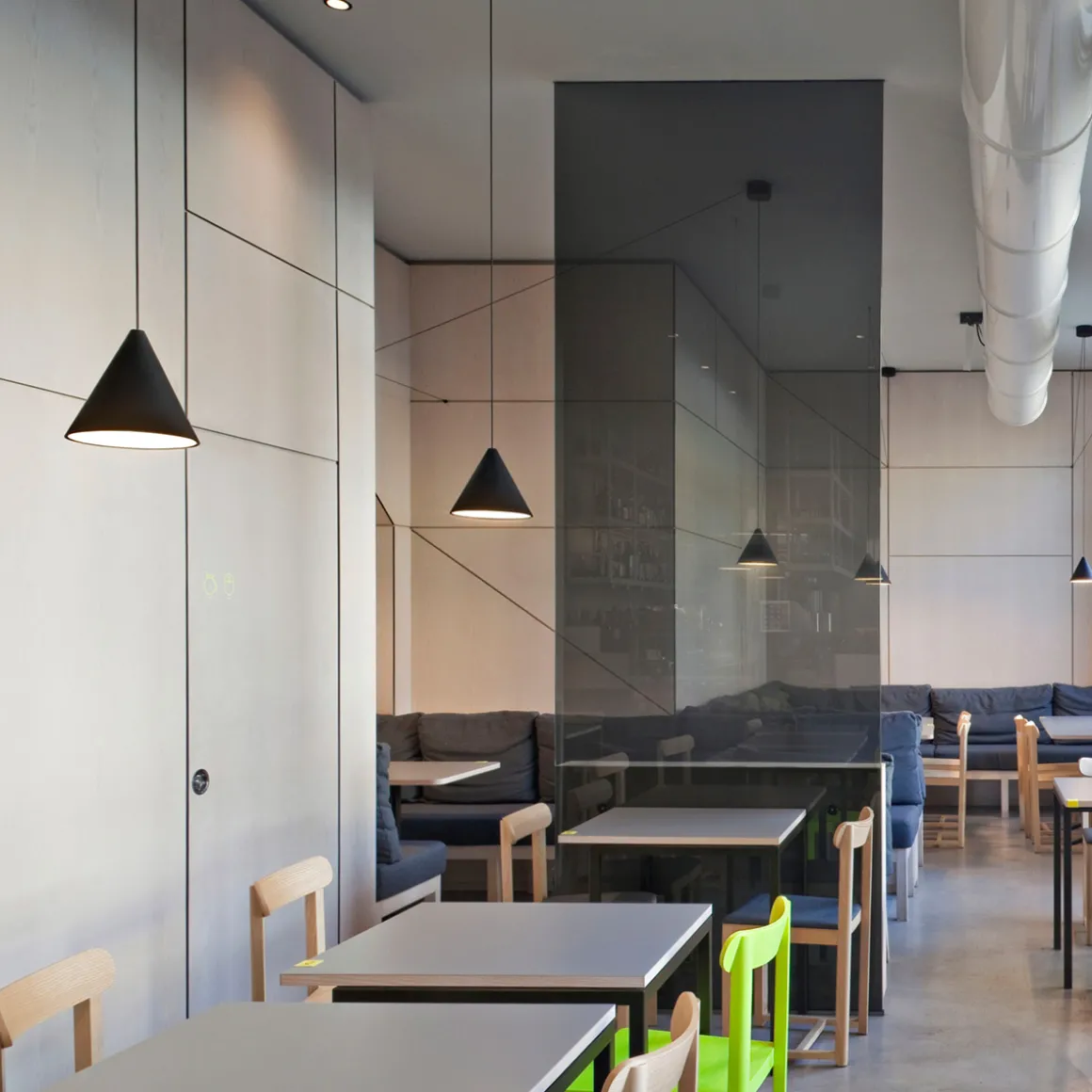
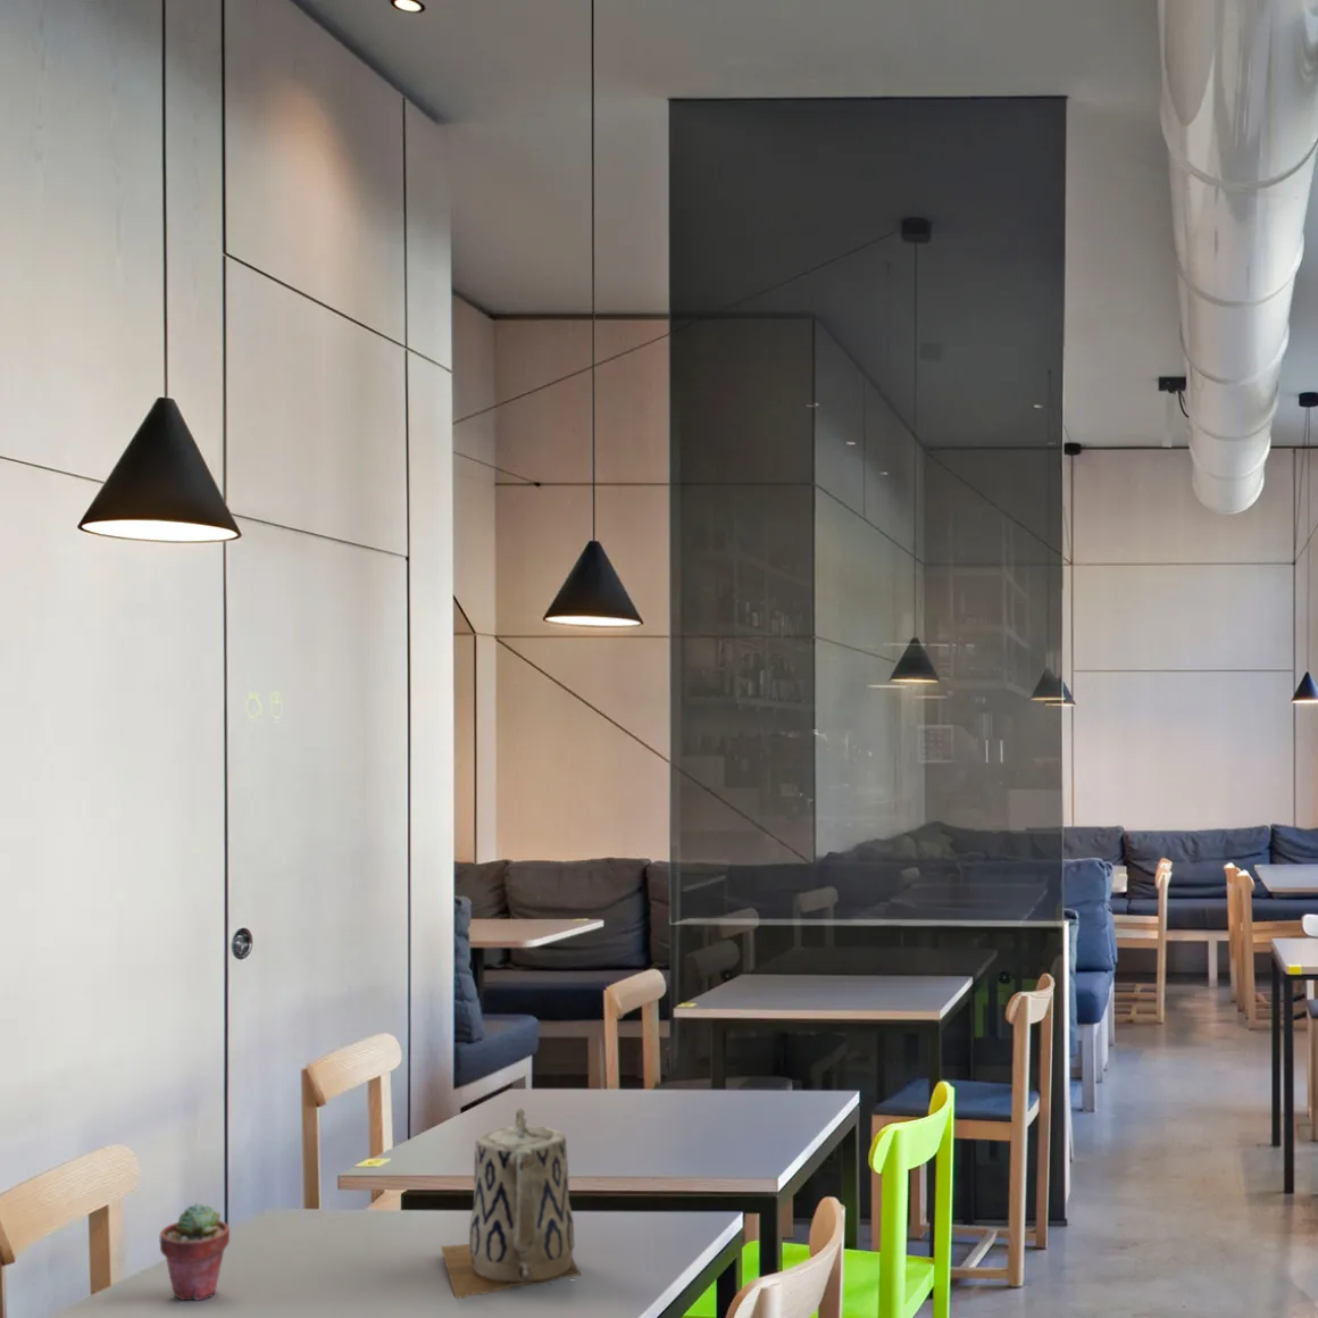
+ teapot (513, 1190)
+ potted succulent (194, 1248)
